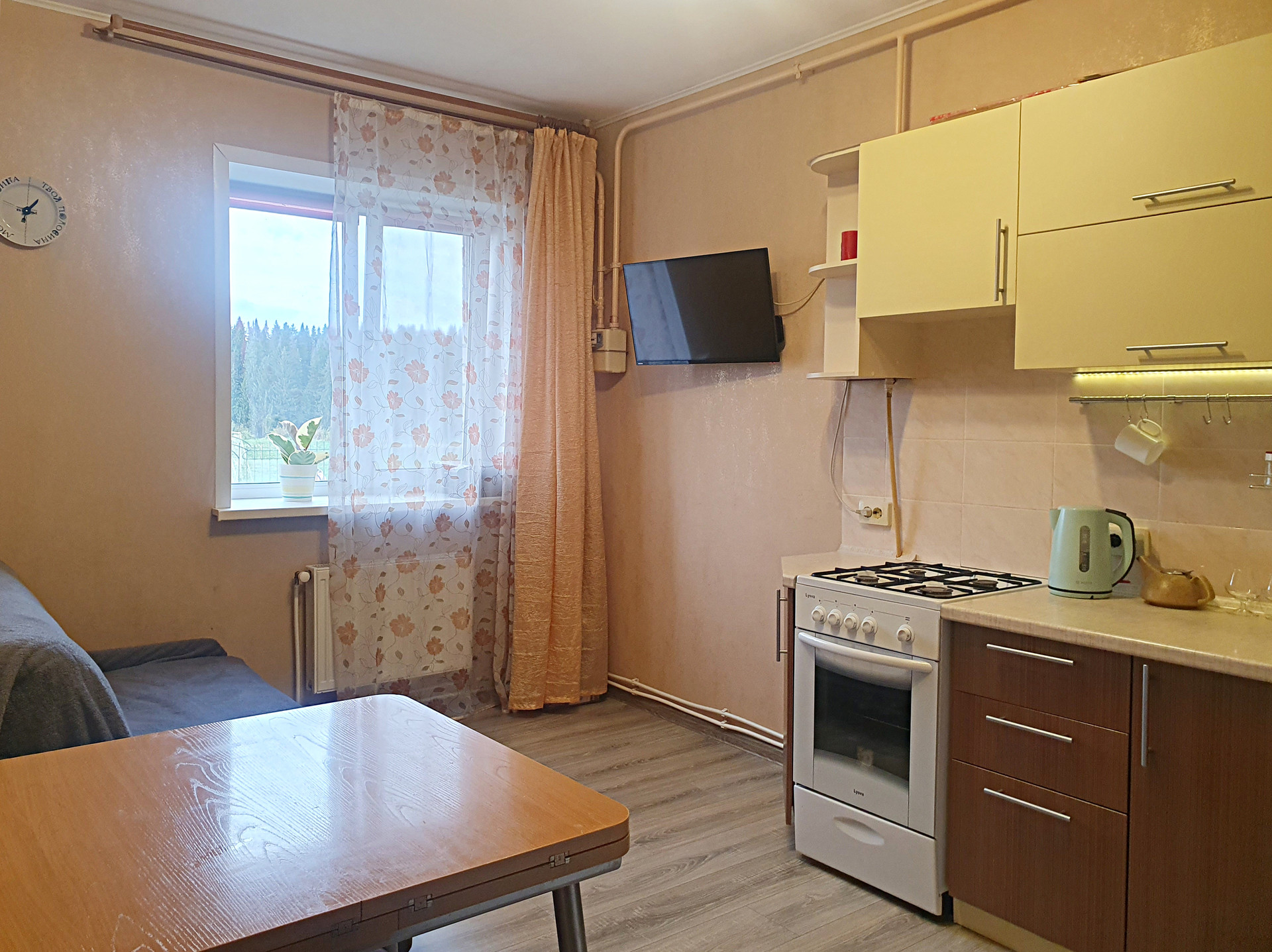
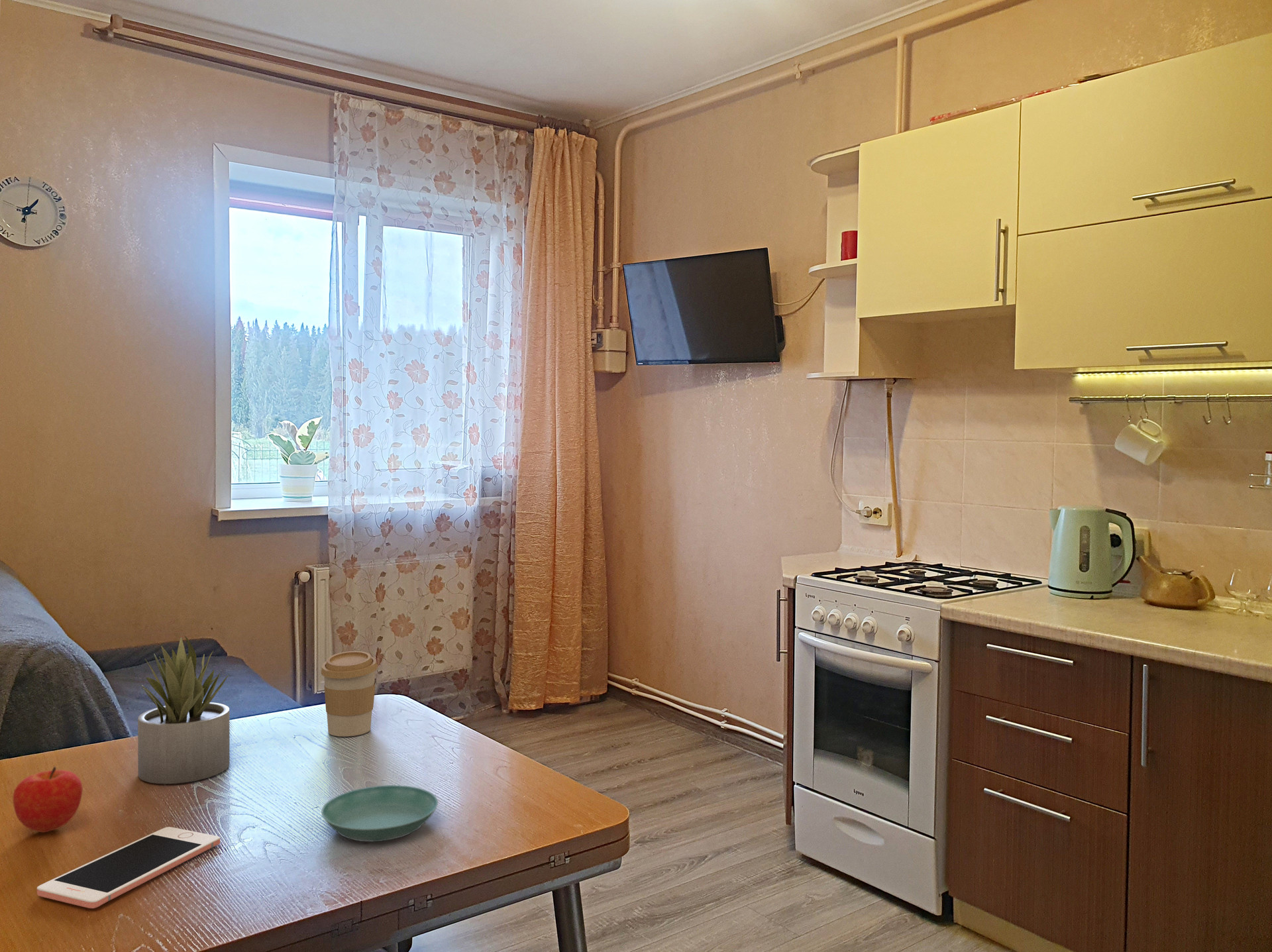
+ fruit (48, 798)
+ succulent plant (184, 704)
+ saucer (380, 815)
+ coffee cup (349, 692)
+ cell phone (134, 864)
